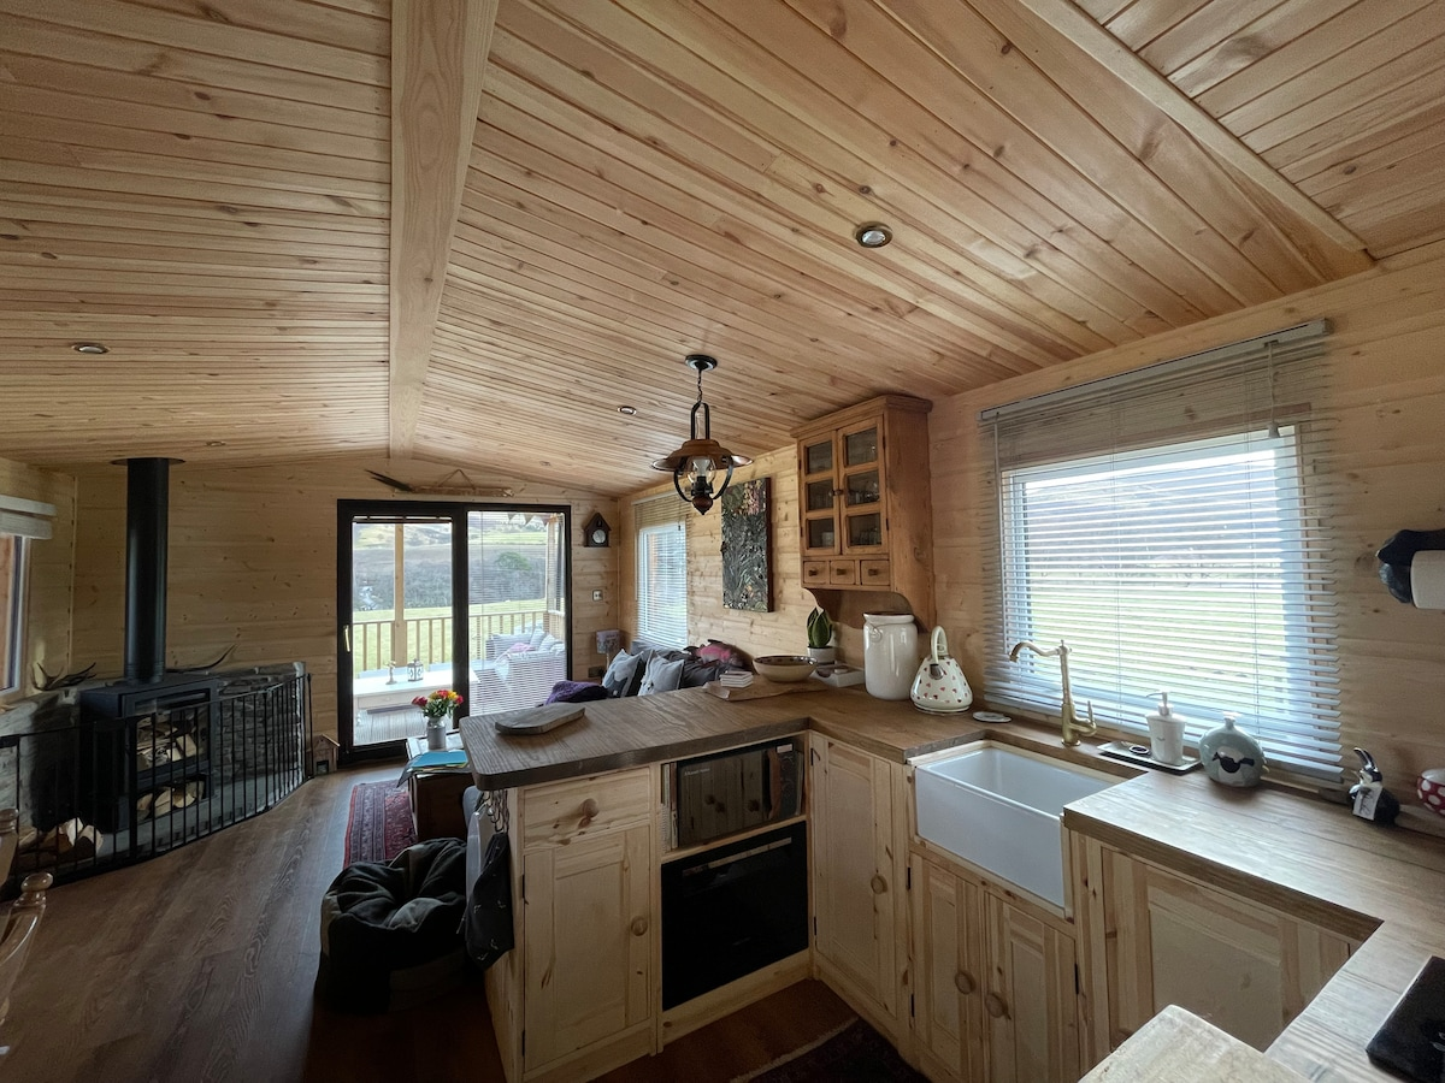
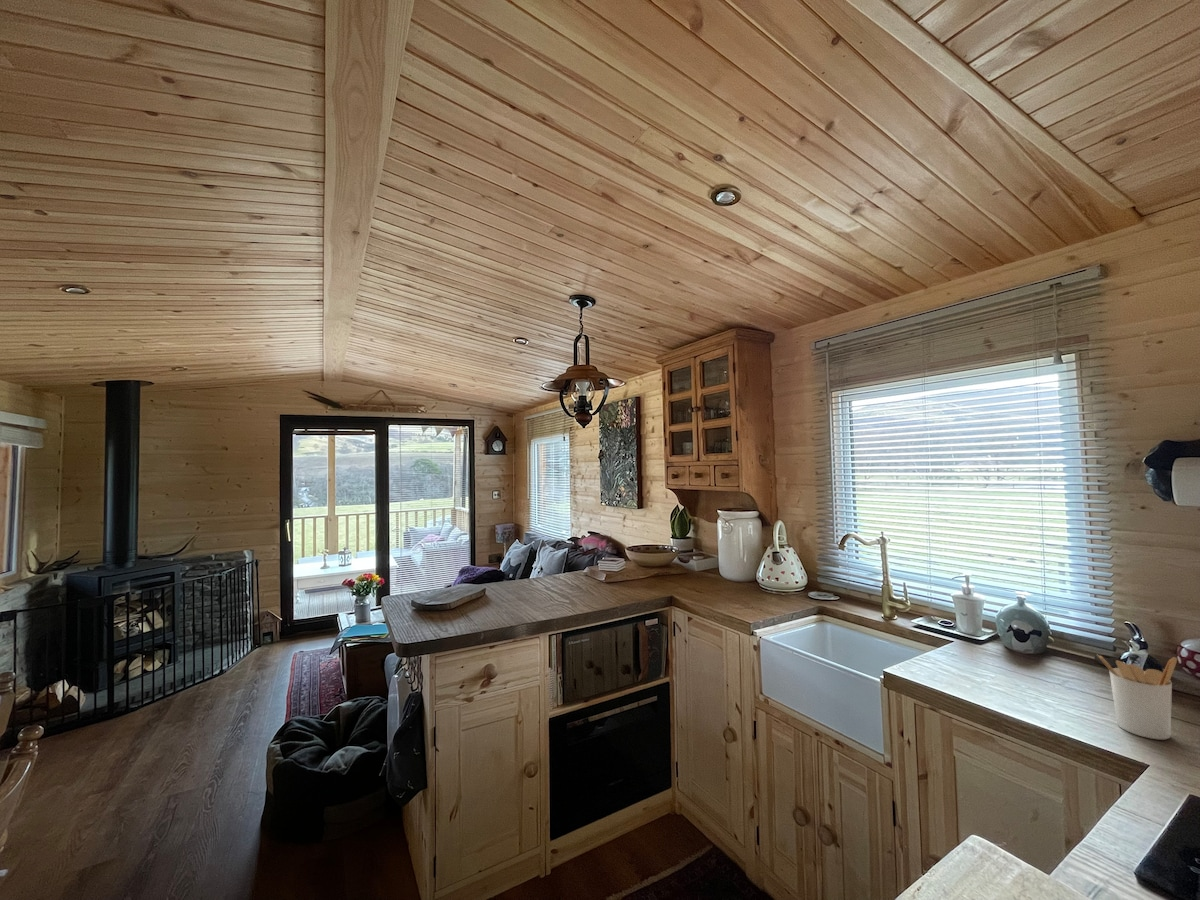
+ utensil holder (1140, 693)
